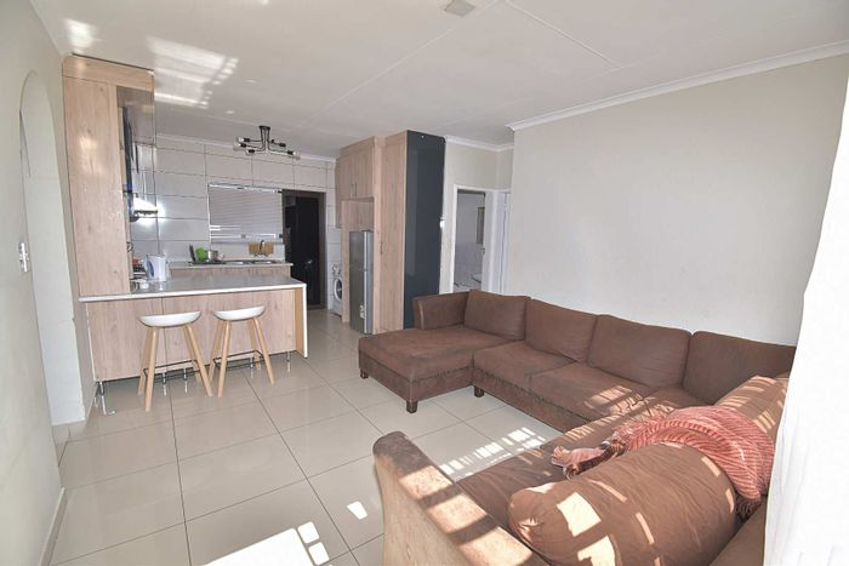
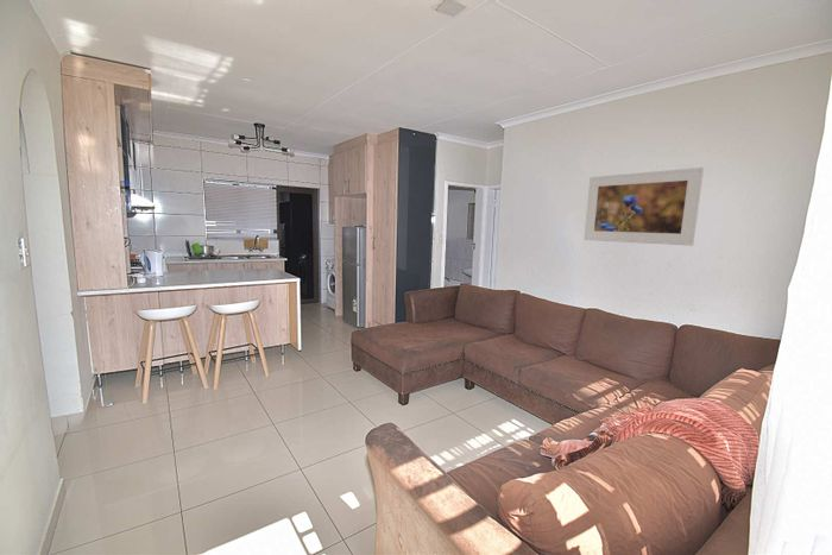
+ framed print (636, 208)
